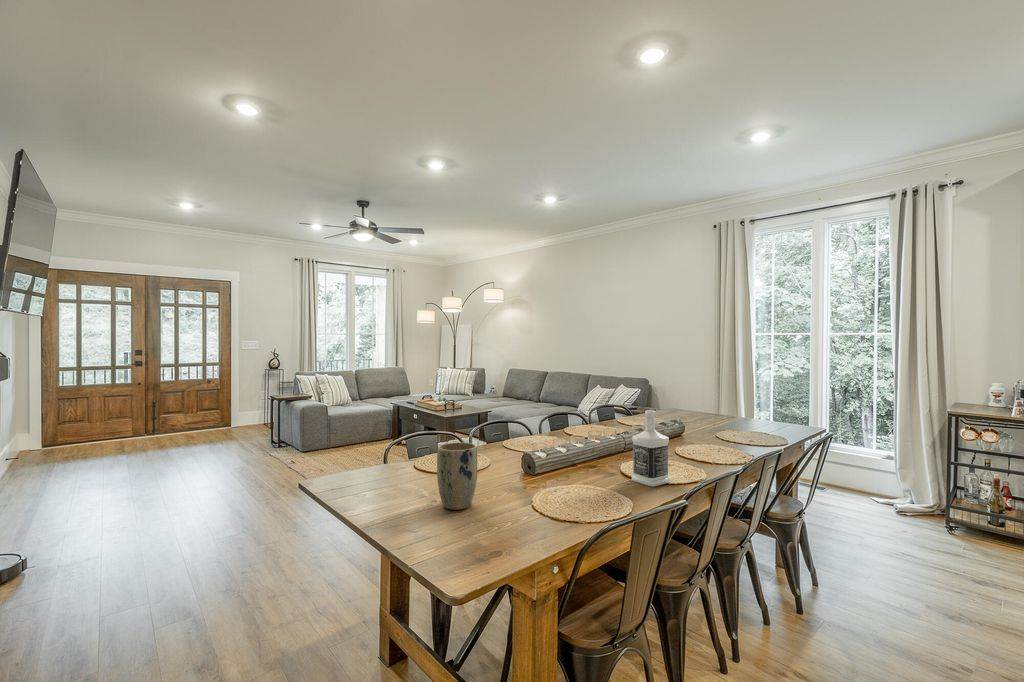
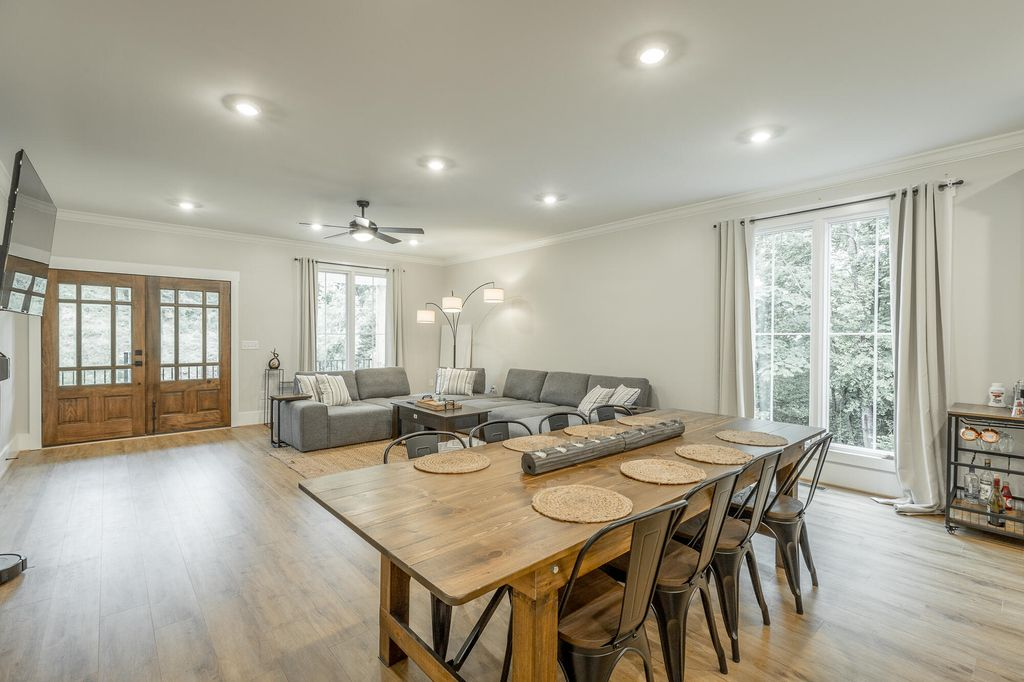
- plant pot (457, 475)
- bottle (650, 445)
